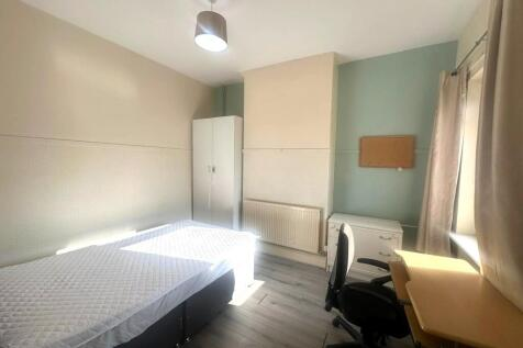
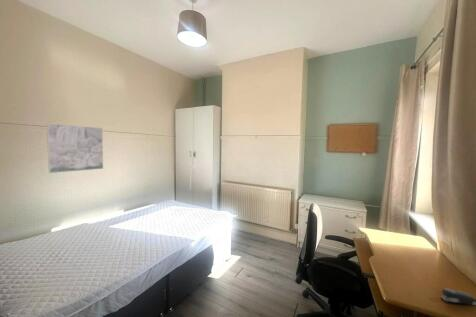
+ stapler (459, 296)
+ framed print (77, 148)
